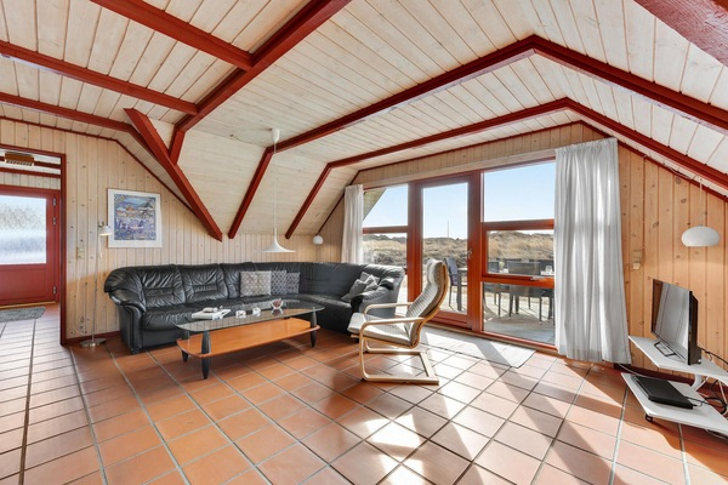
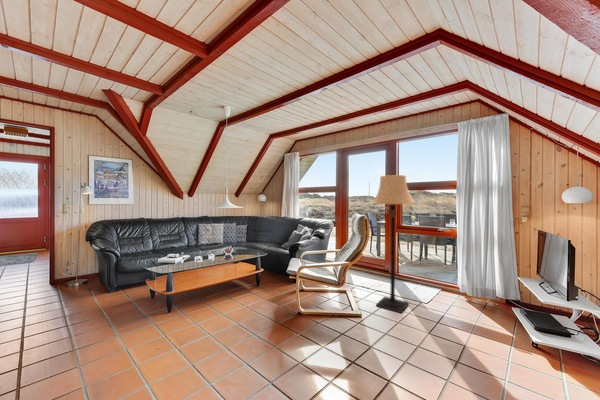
+ lamp (392, 240)
